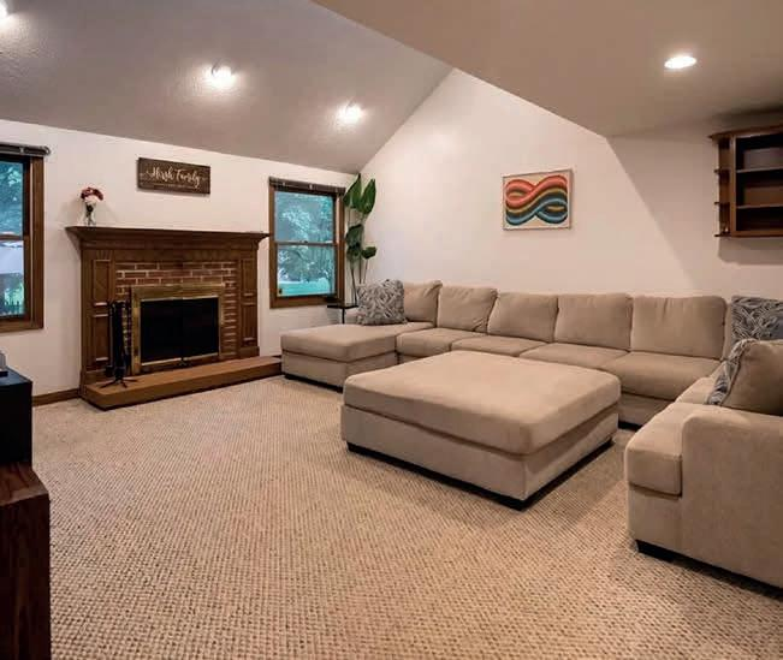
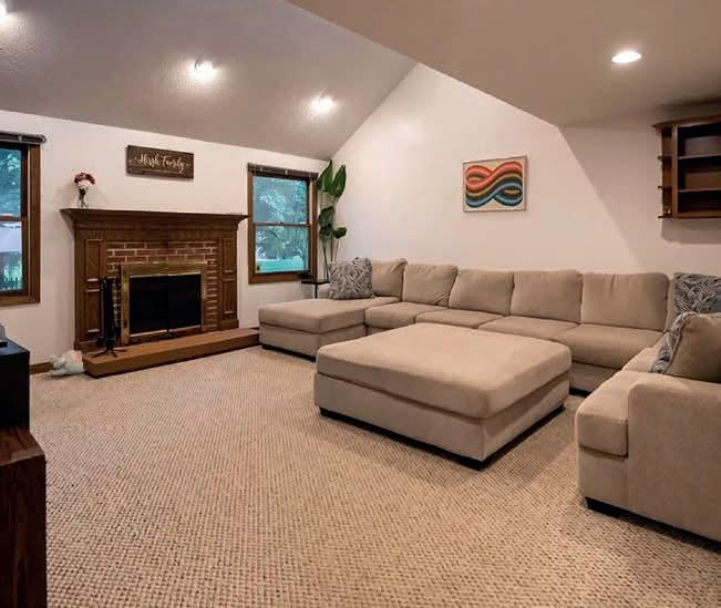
+ plush toy (69, 362)
